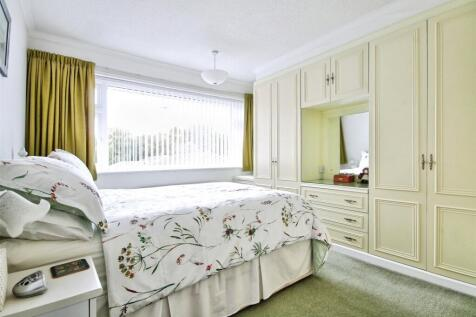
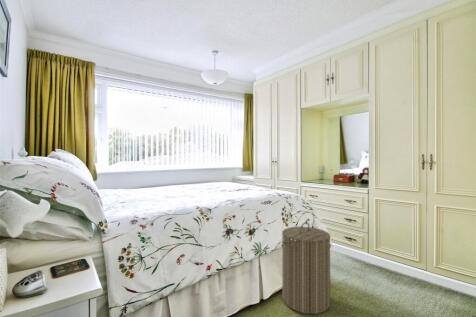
+ laundry hamper (305, 261)
